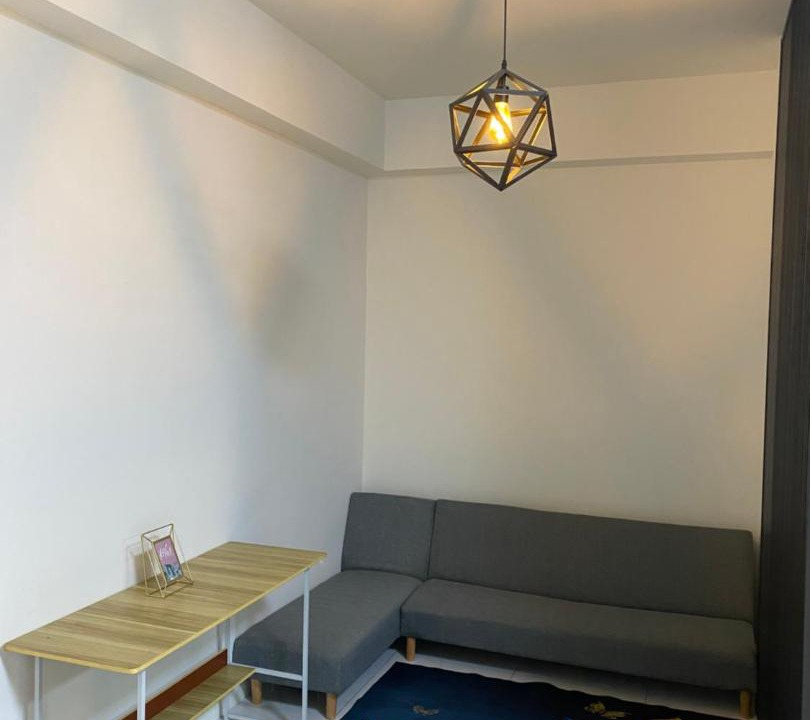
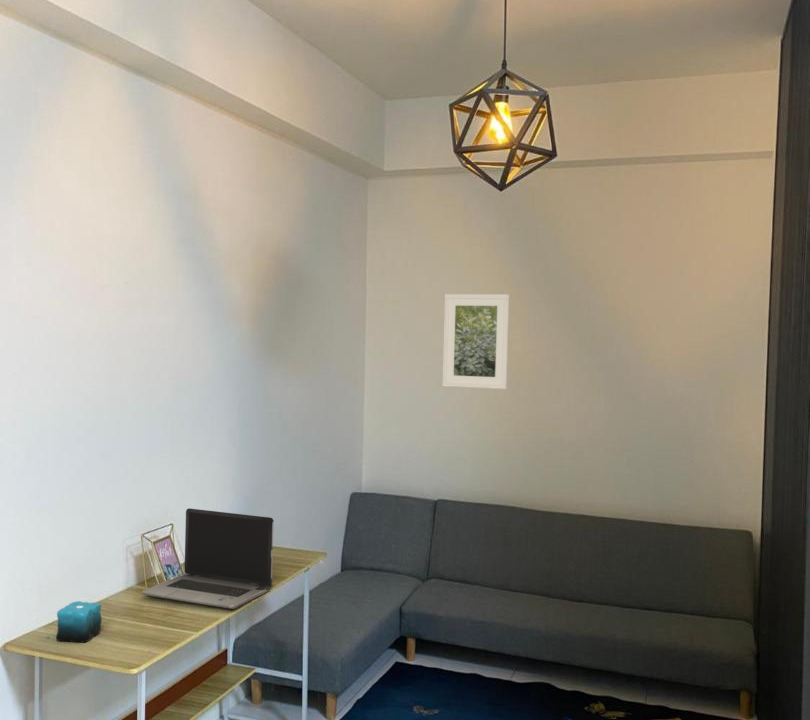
+ laptop computer (208, 557)
+ candle (79, 615)
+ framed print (475, 341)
